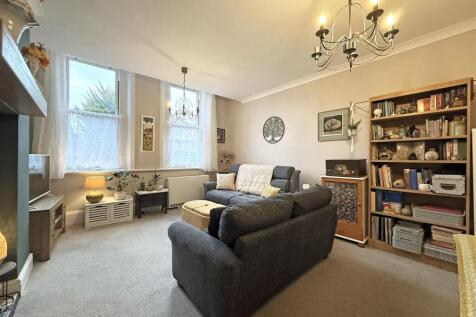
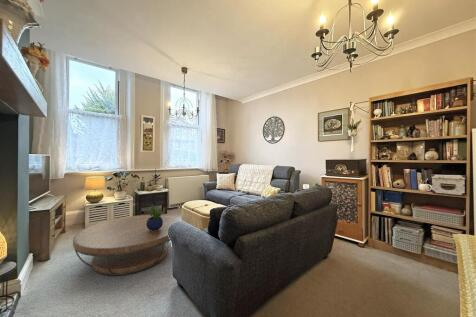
+ coffee table (132, 242)
+ potted plant (156, 216)
